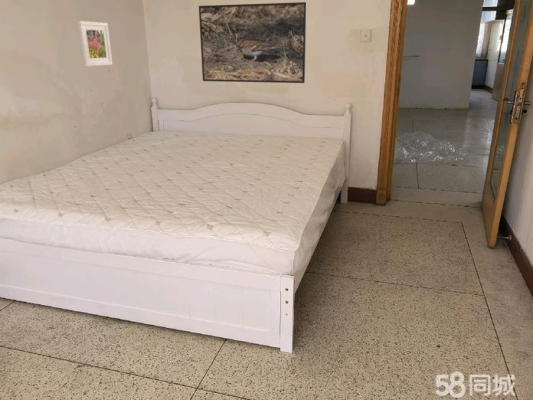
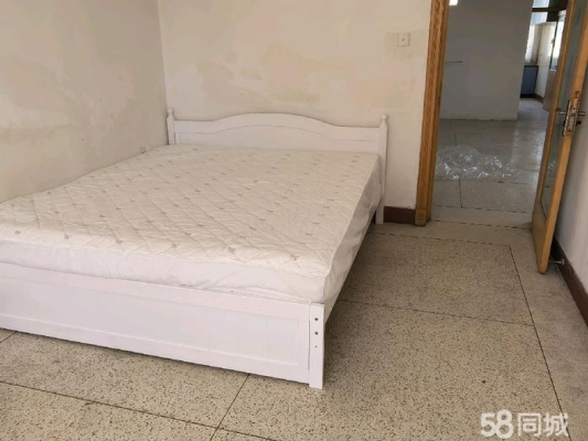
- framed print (96, 44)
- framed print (251, 44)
